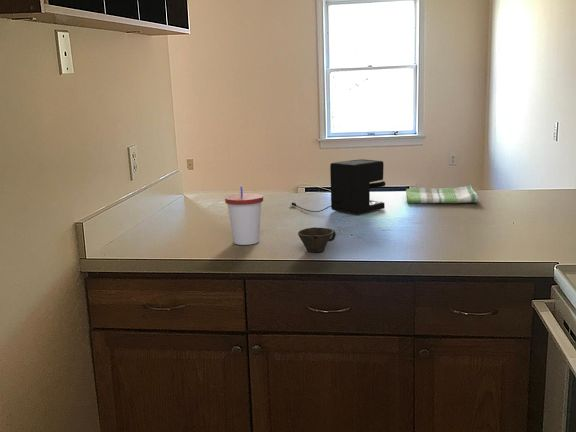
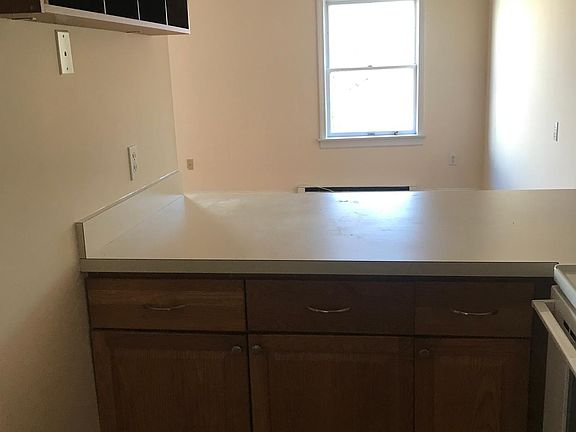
- dish towel (440, 194)
- cup (318, 240)
- cup (245, 213)
- coffee maker (337, 183)
